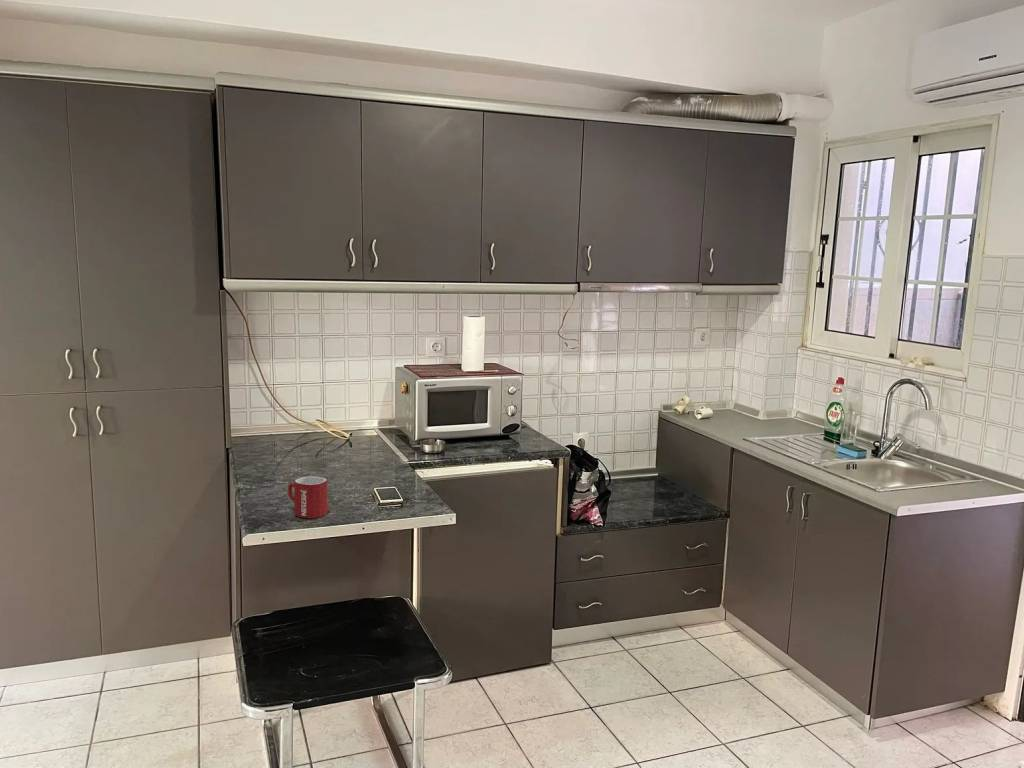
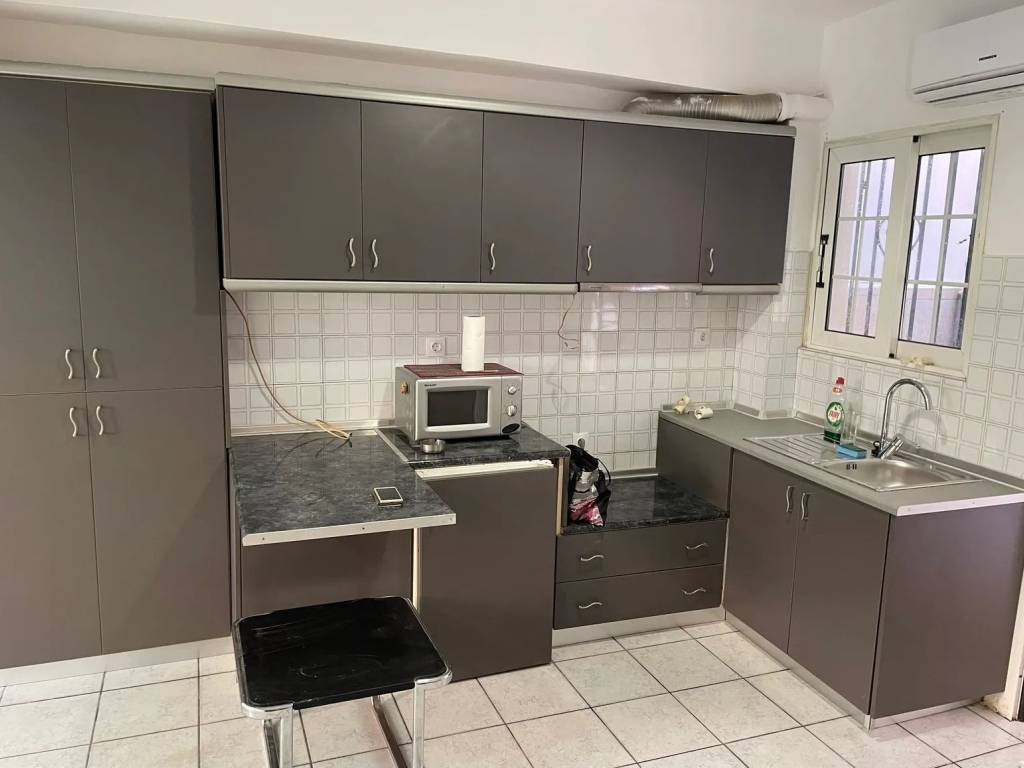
- mug (306, 496)
